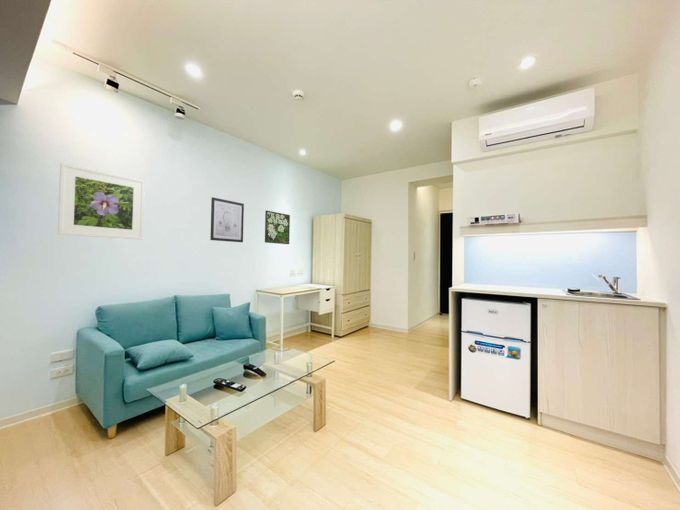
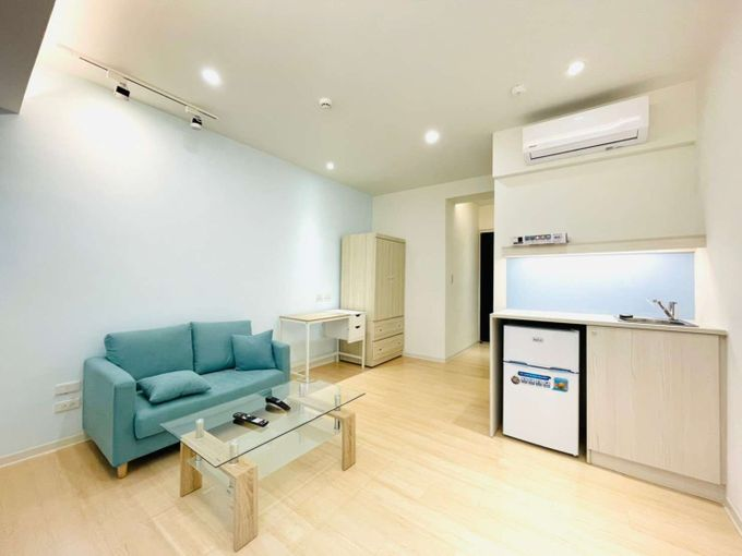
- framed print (105, 204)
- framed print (277, 228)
- wall art (228, 221)
